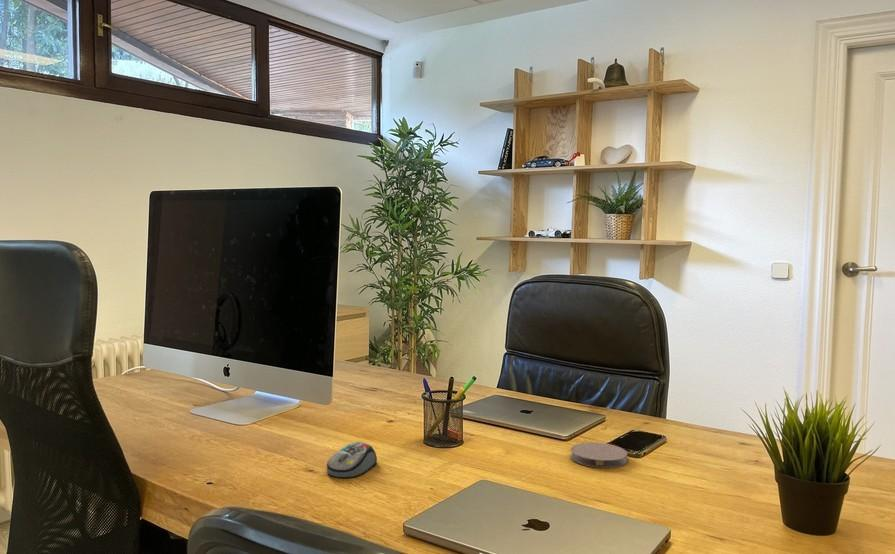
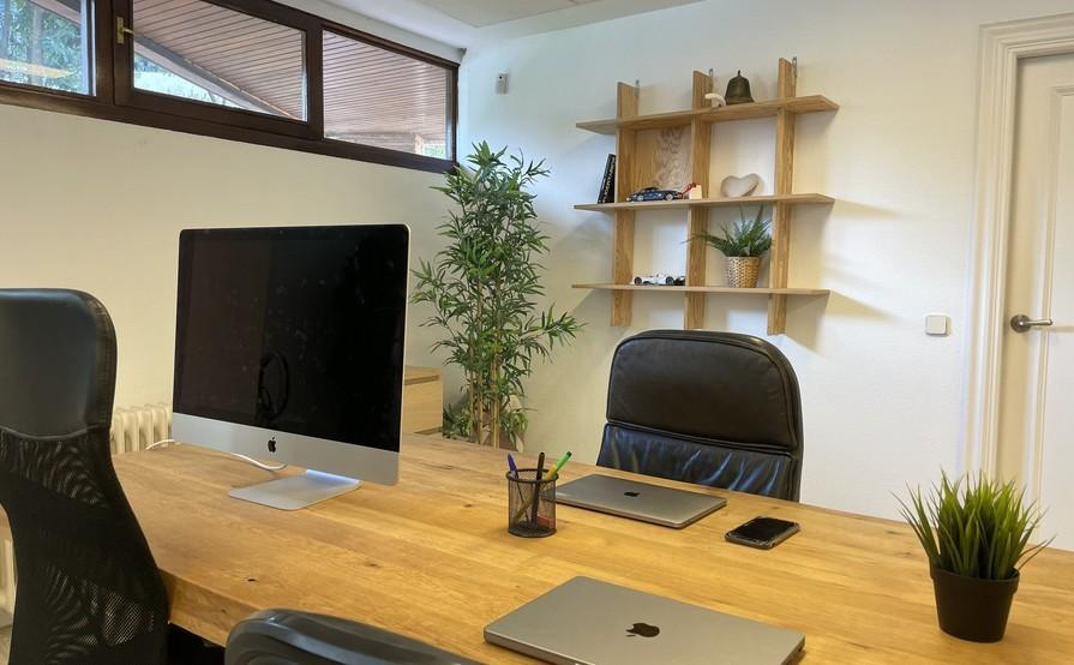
- computer mouse (352, 457)
- coaster (598, 454)
